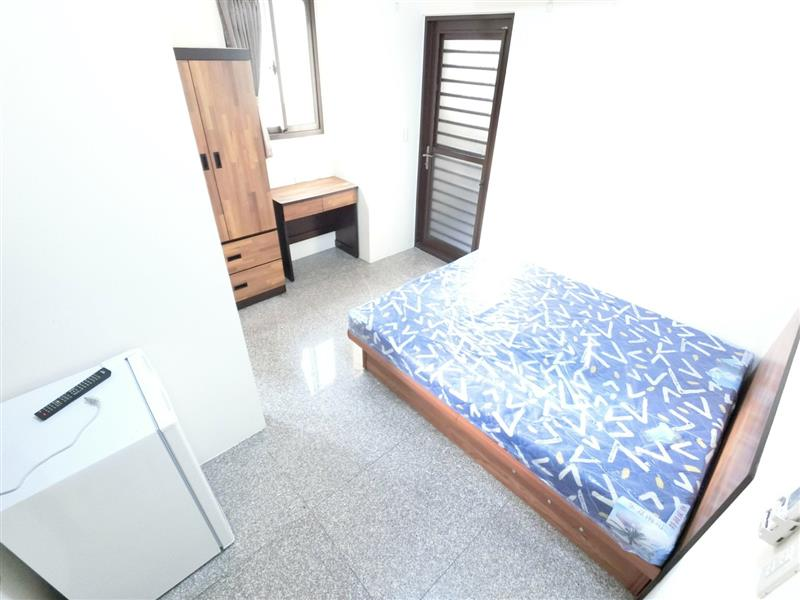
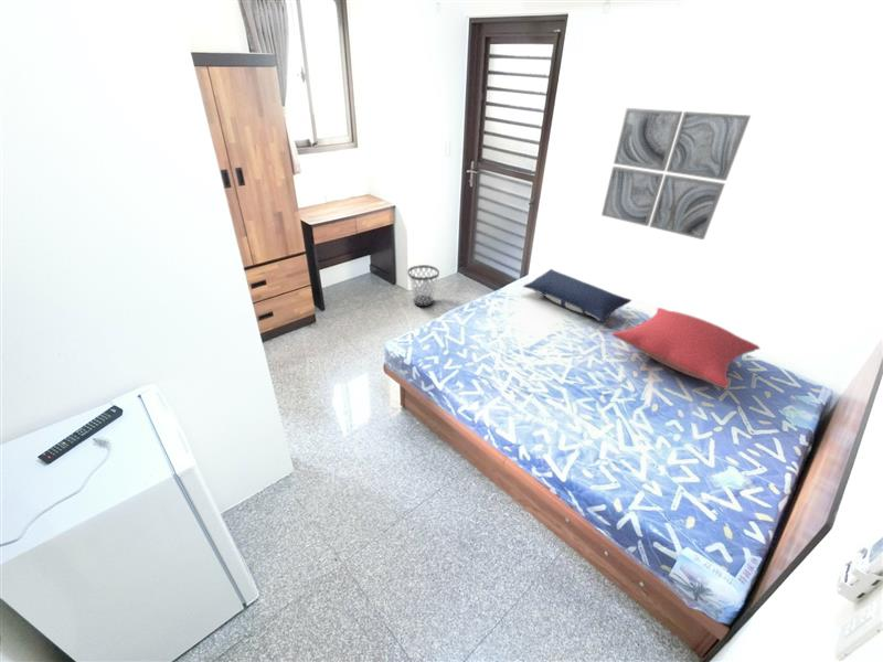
+ pillow (574, 293)
+ wastebasket (424, 287)
+ pillow (685, 341)
+ wall art (666, 174)
